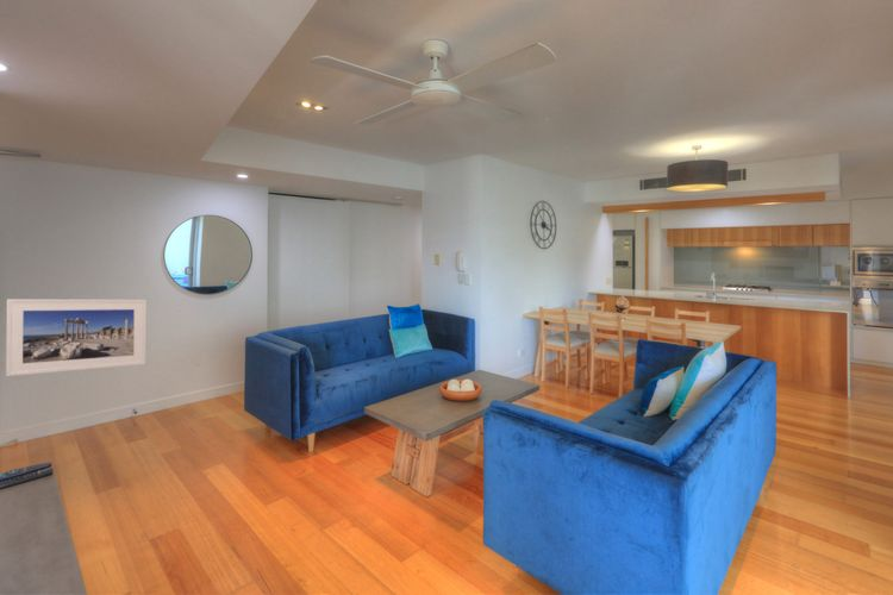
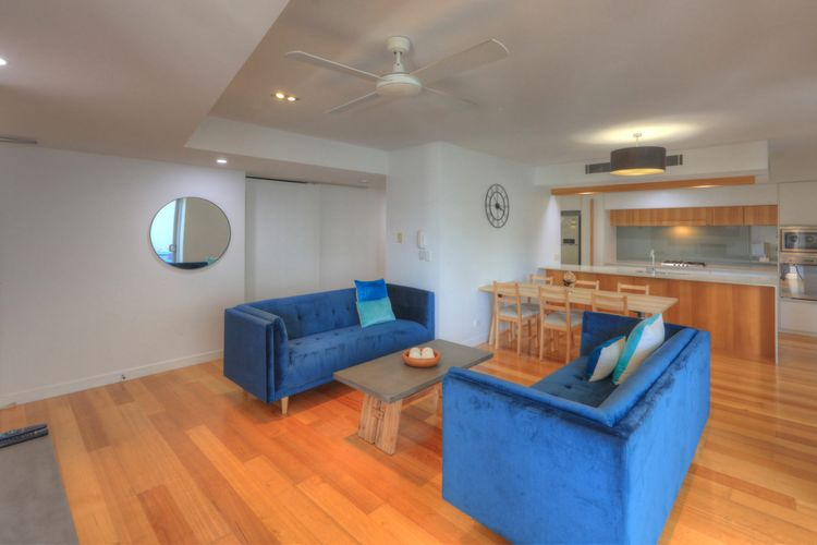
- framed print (82, 334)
